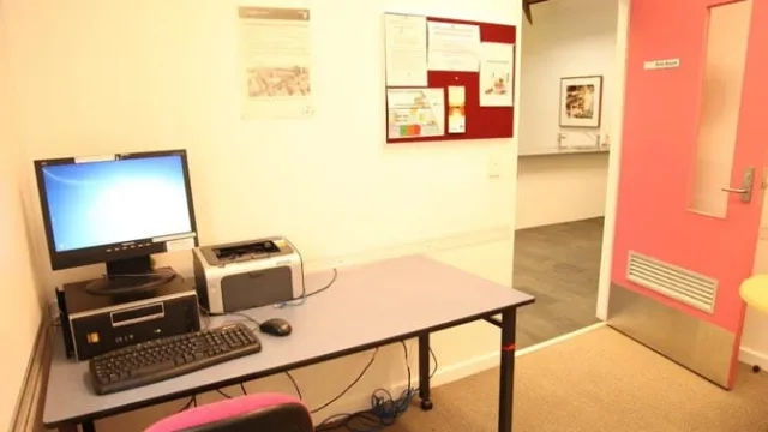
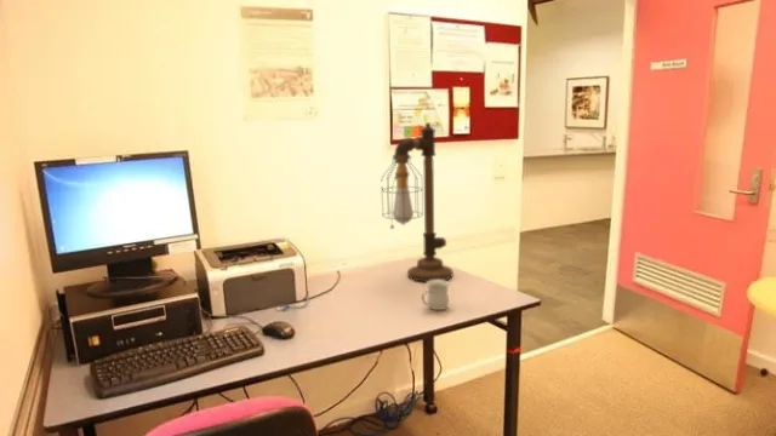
+ mug (434, 297)
+ desk lamp (417, 202)
